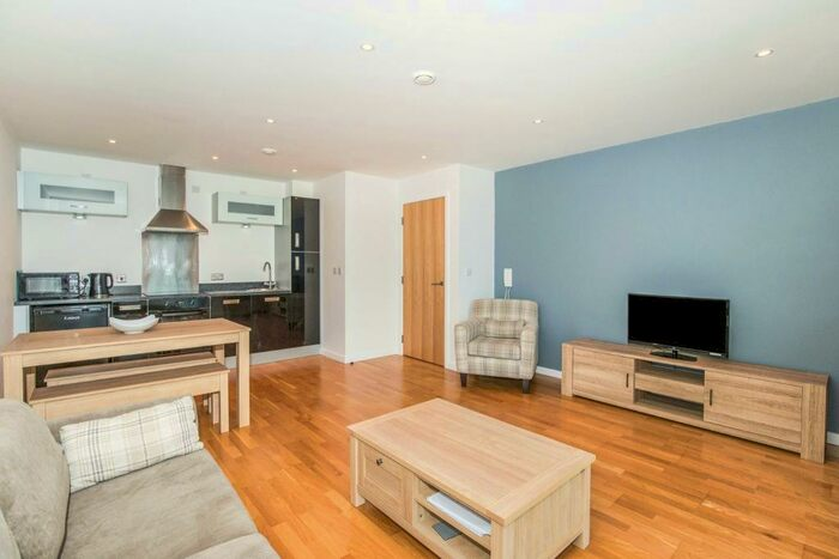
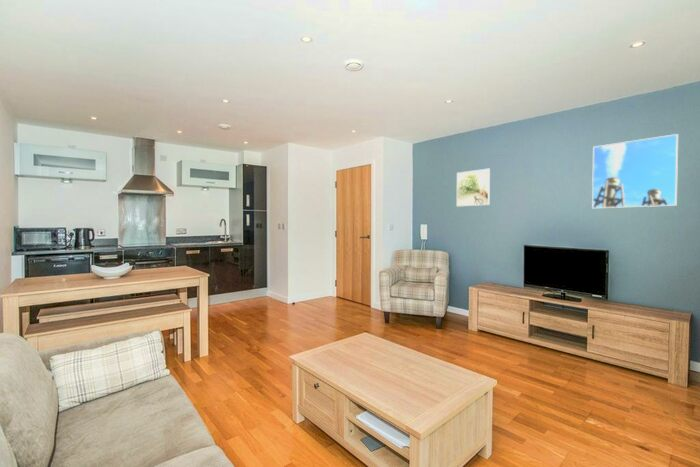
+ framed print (632, 174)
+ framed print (472, 188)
